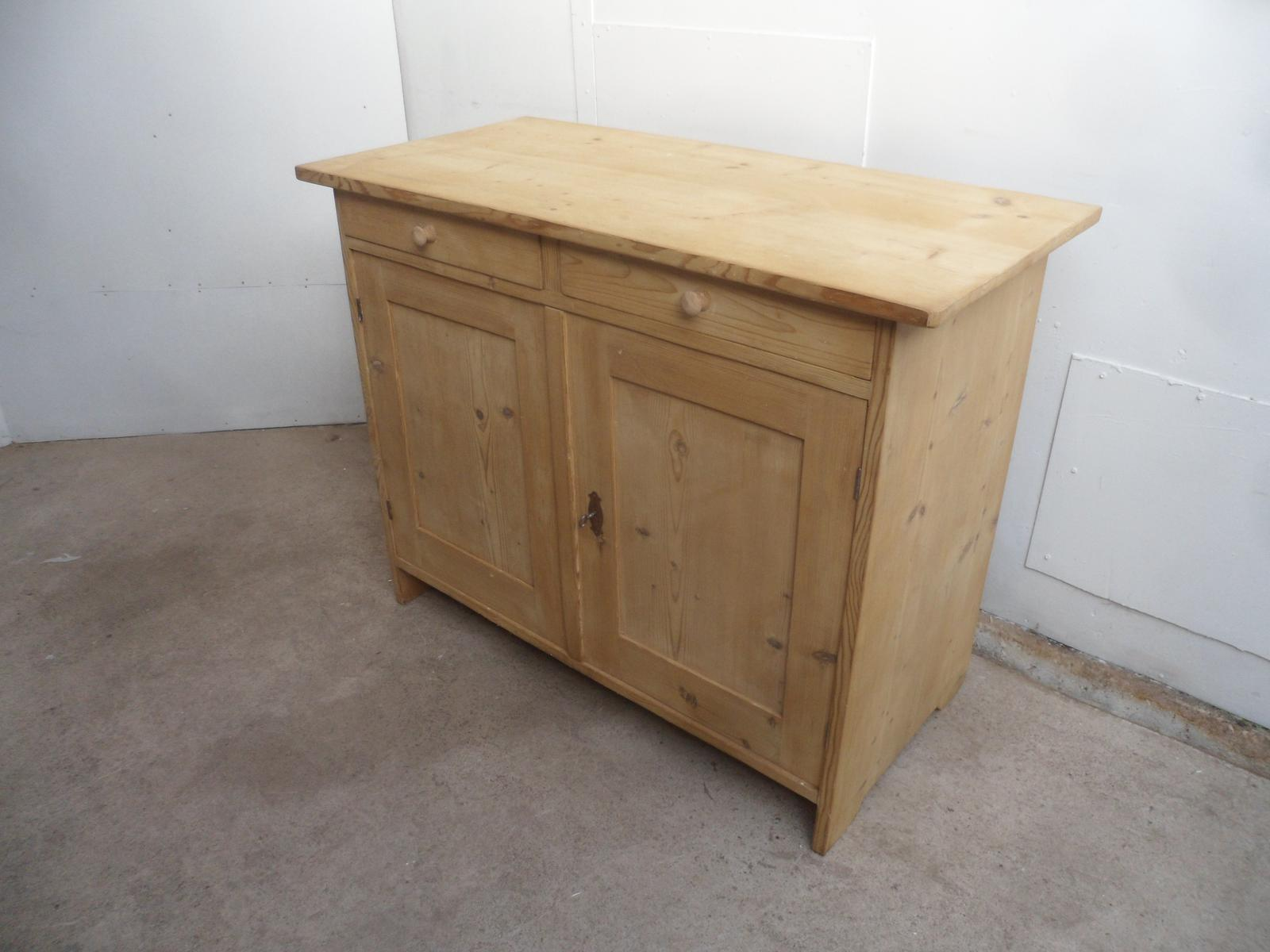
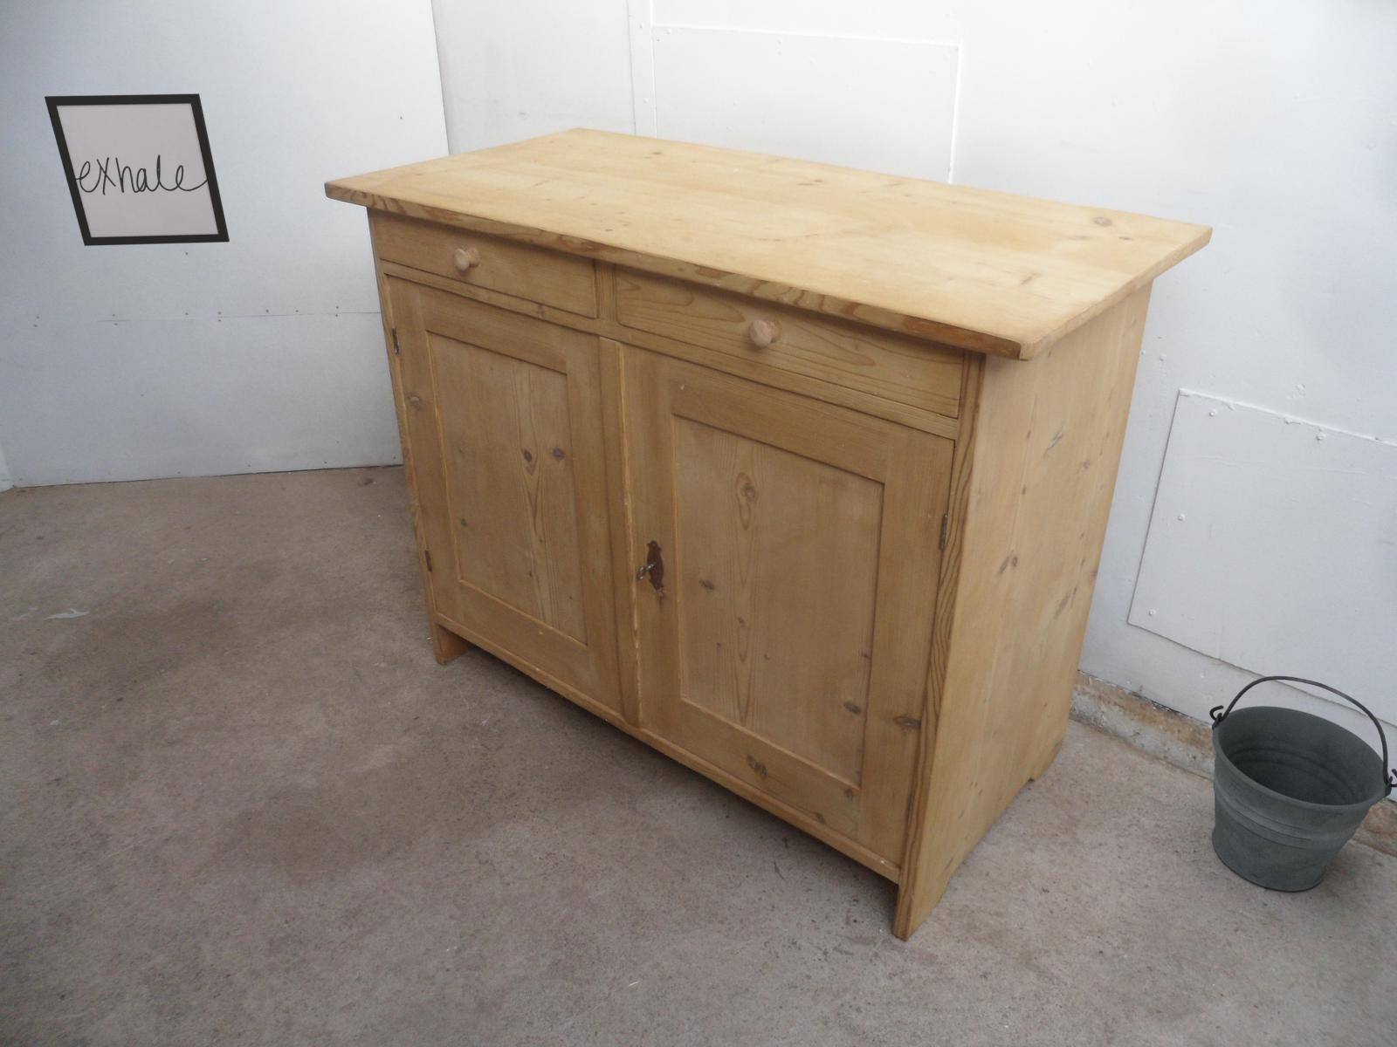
+ bucket (1292, 772)
+ wall art (140, 170)
